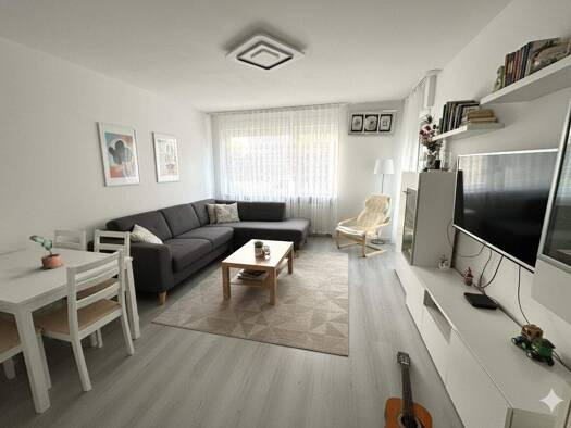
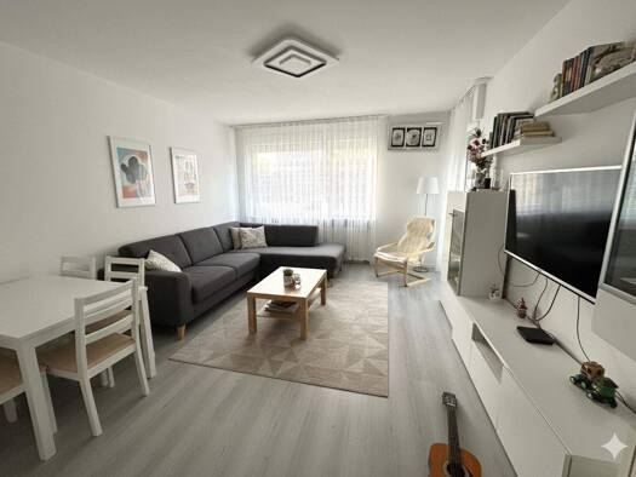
- potted plant (48, 250)
